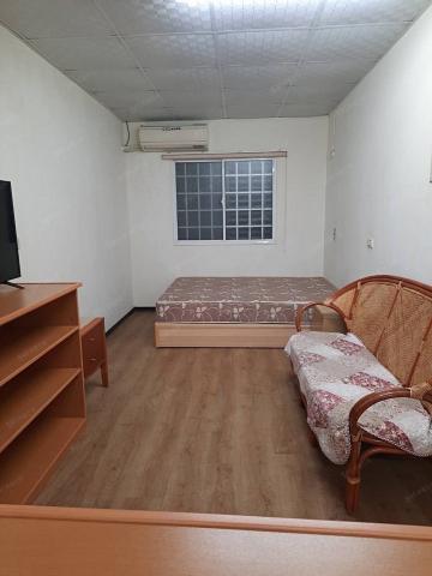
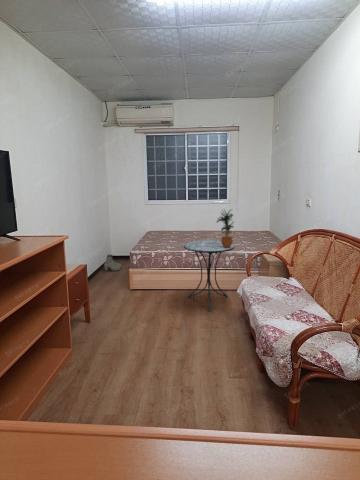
+ potted plant (225, 227)
+ boots (112, 262)
+ side table (209, 273)
